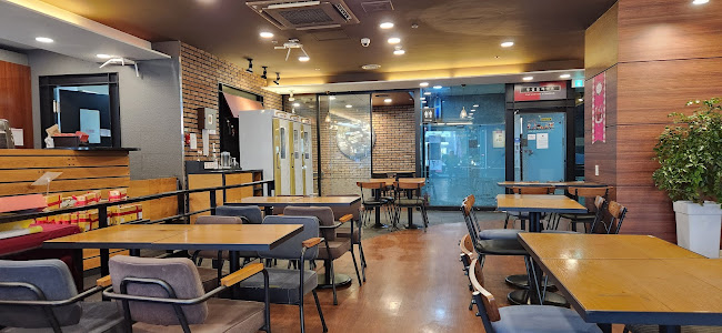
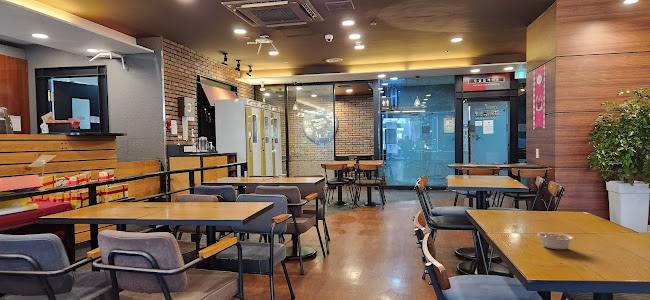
+ legume (556, 240)
